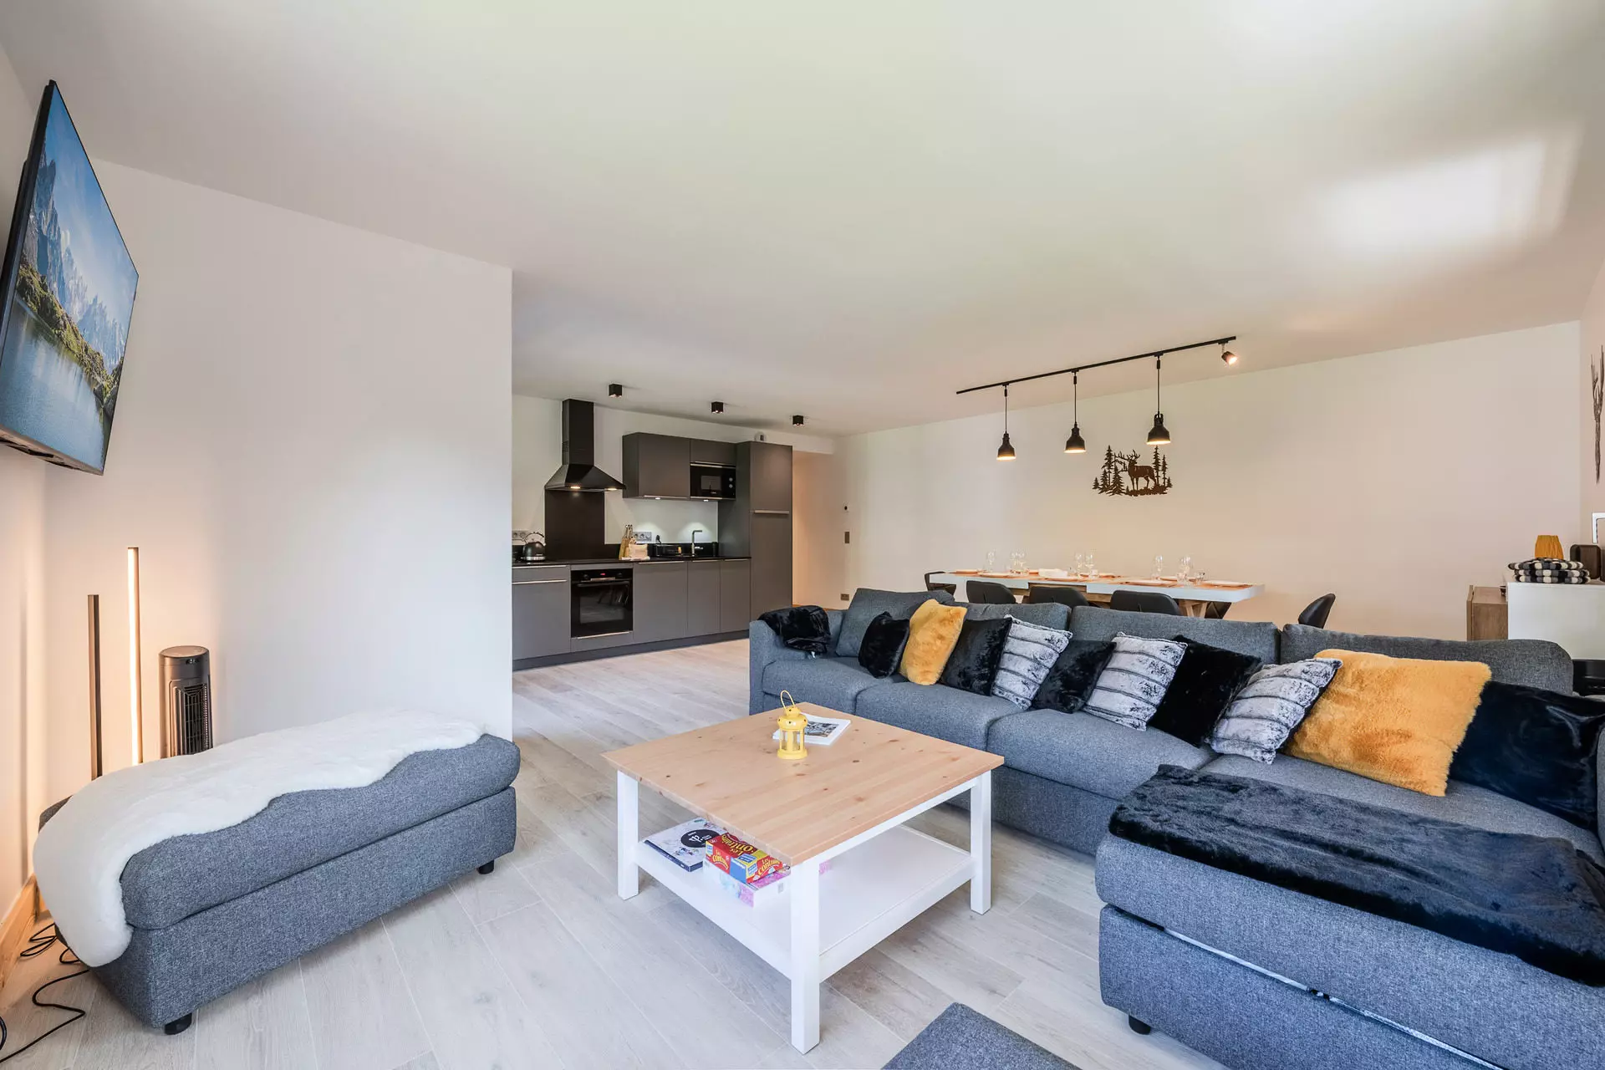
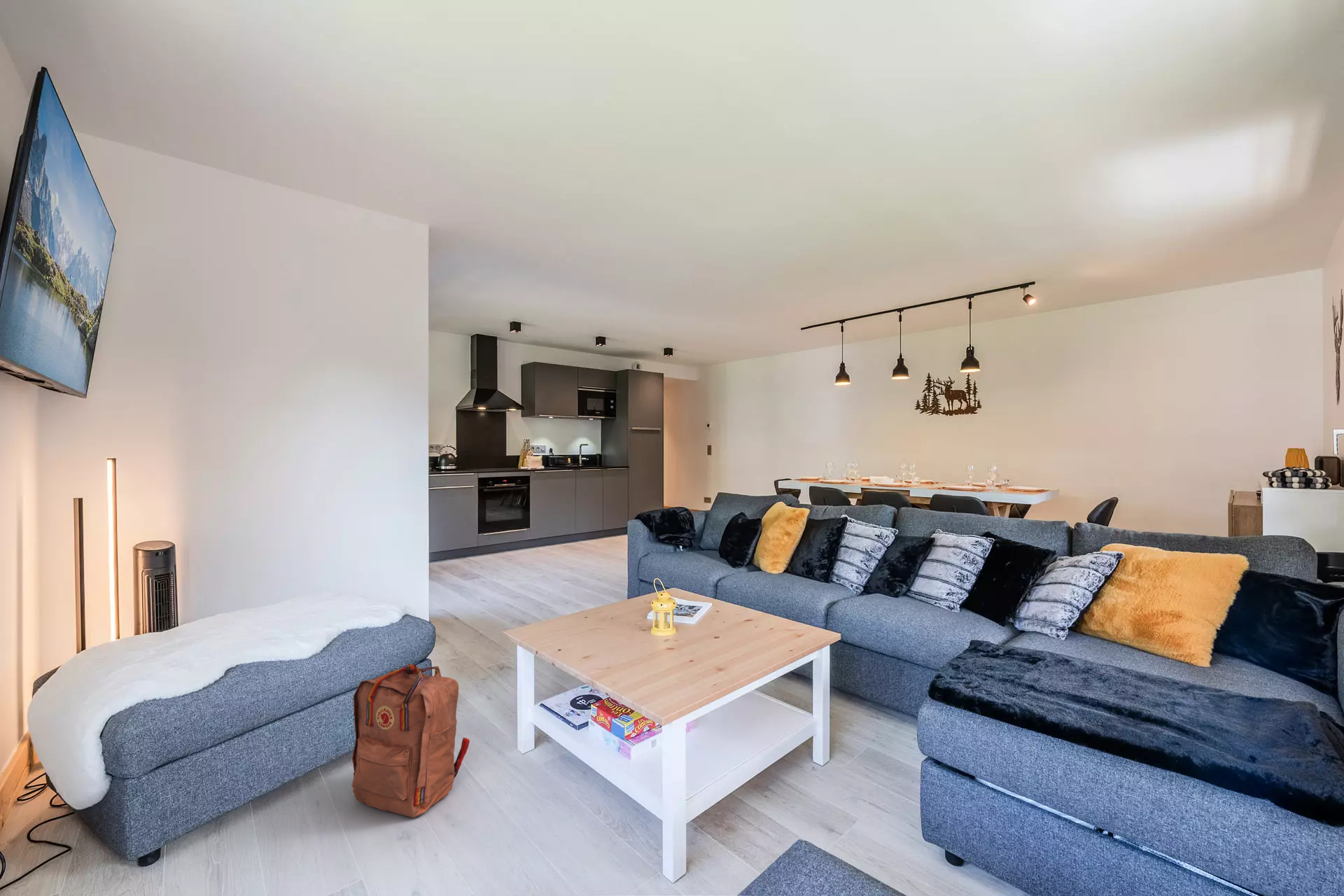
+ backpack (407, 727)
